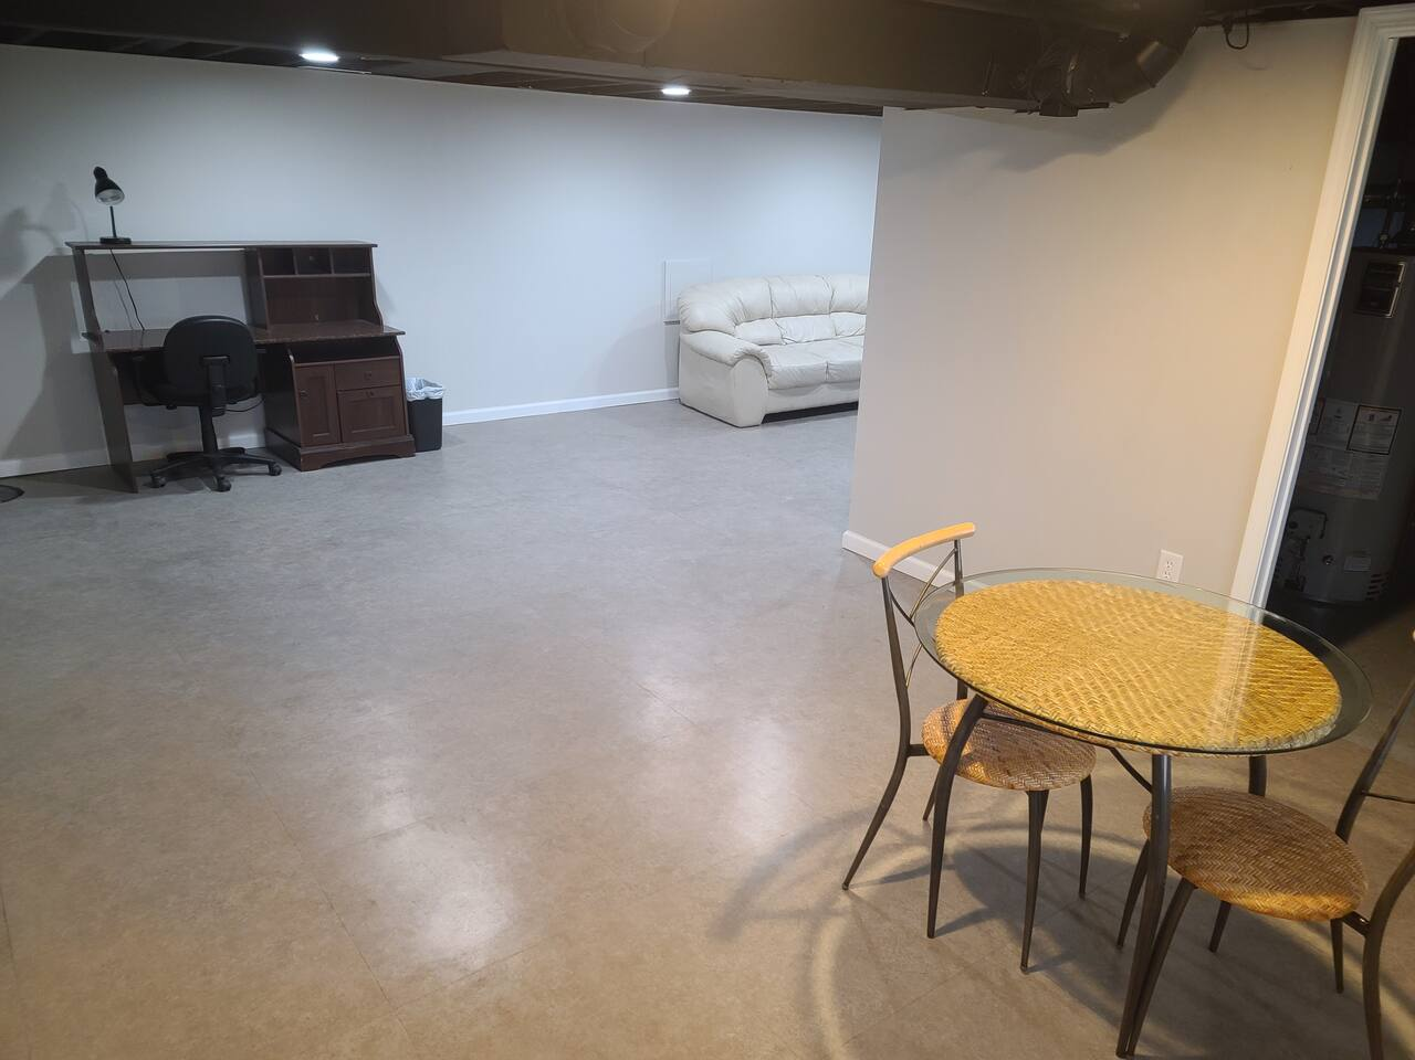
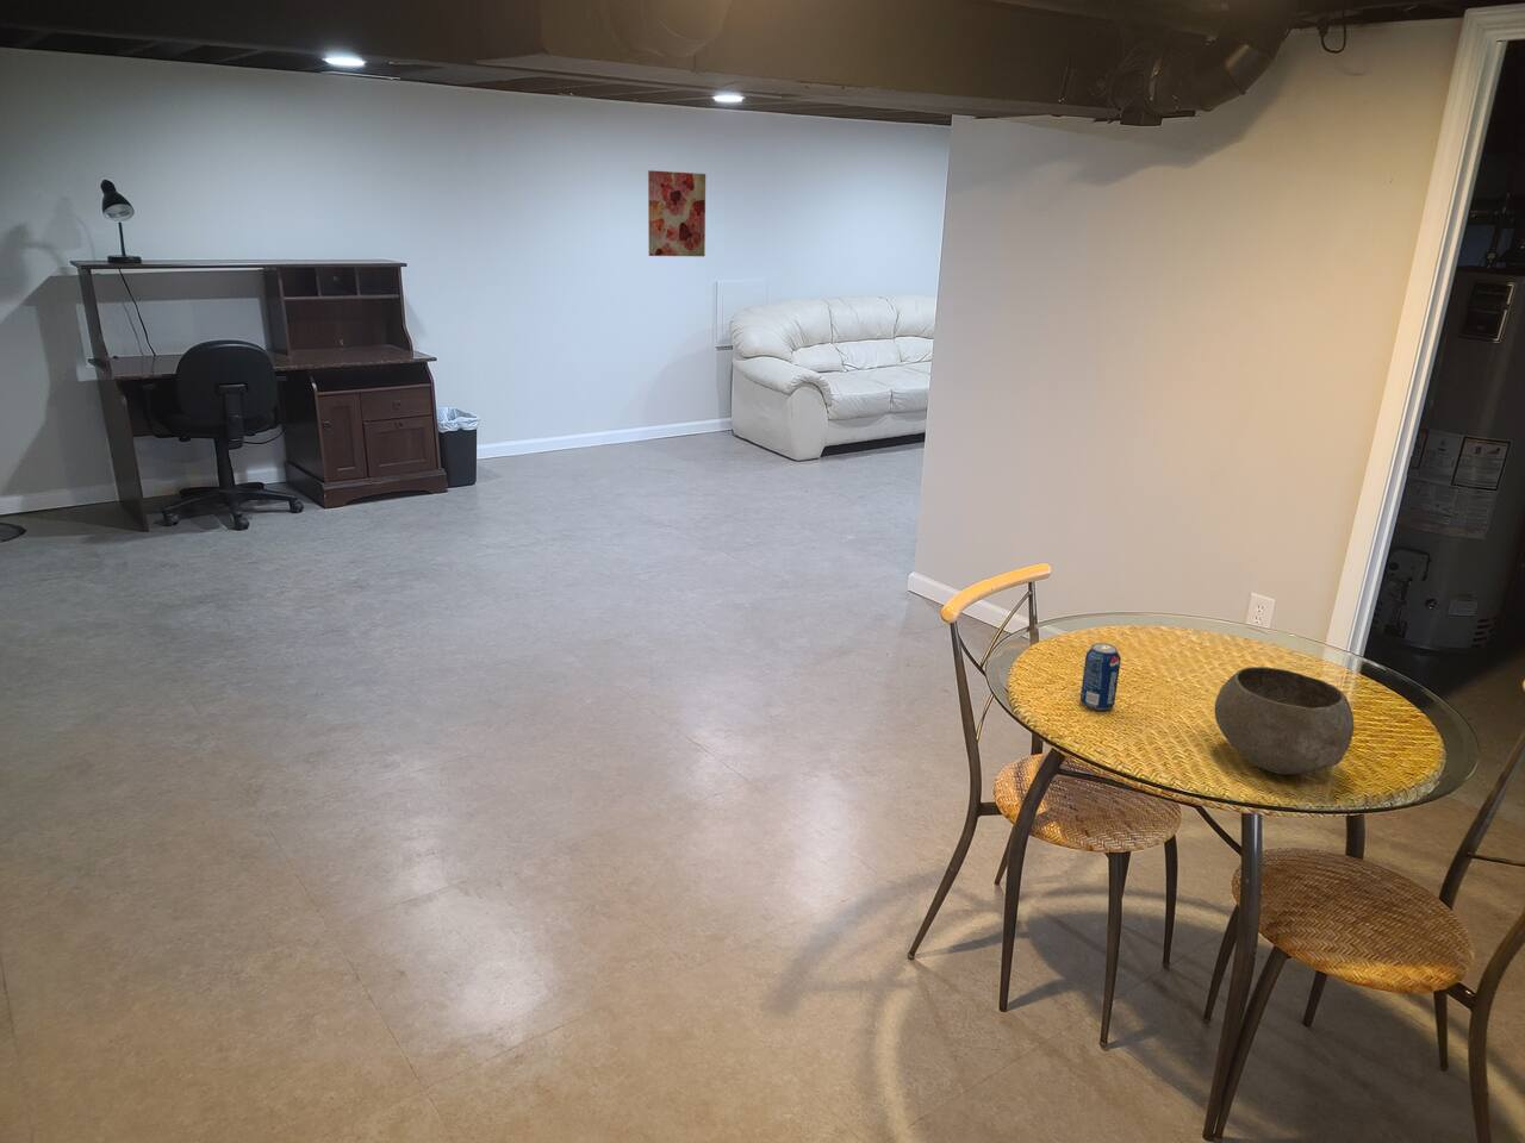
+ beverage can (1100, 676)
+ bowl (1281, 724)
+ wall art (677, 214)
